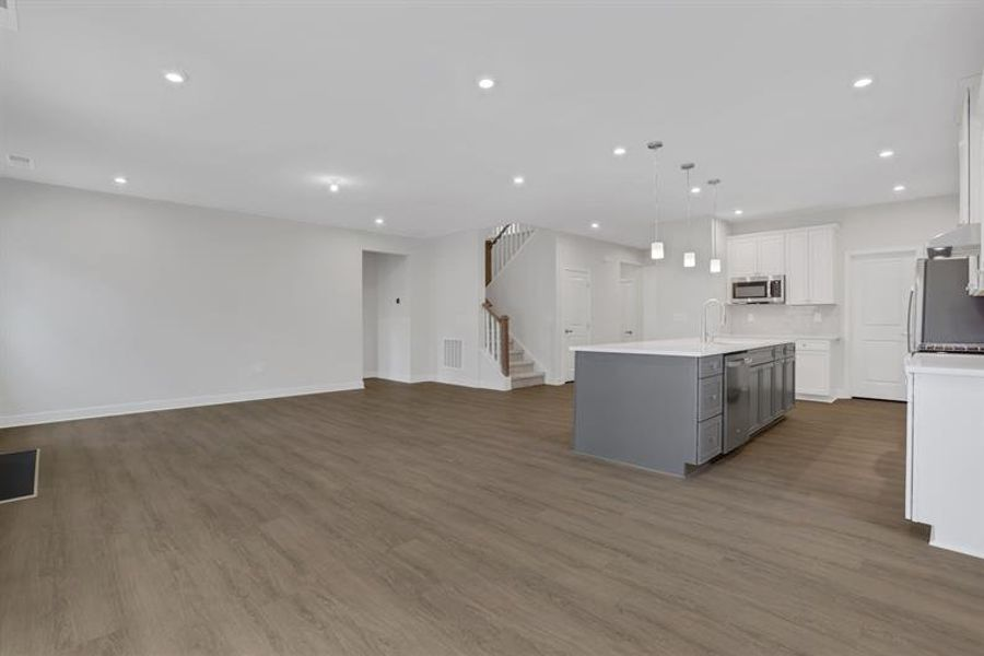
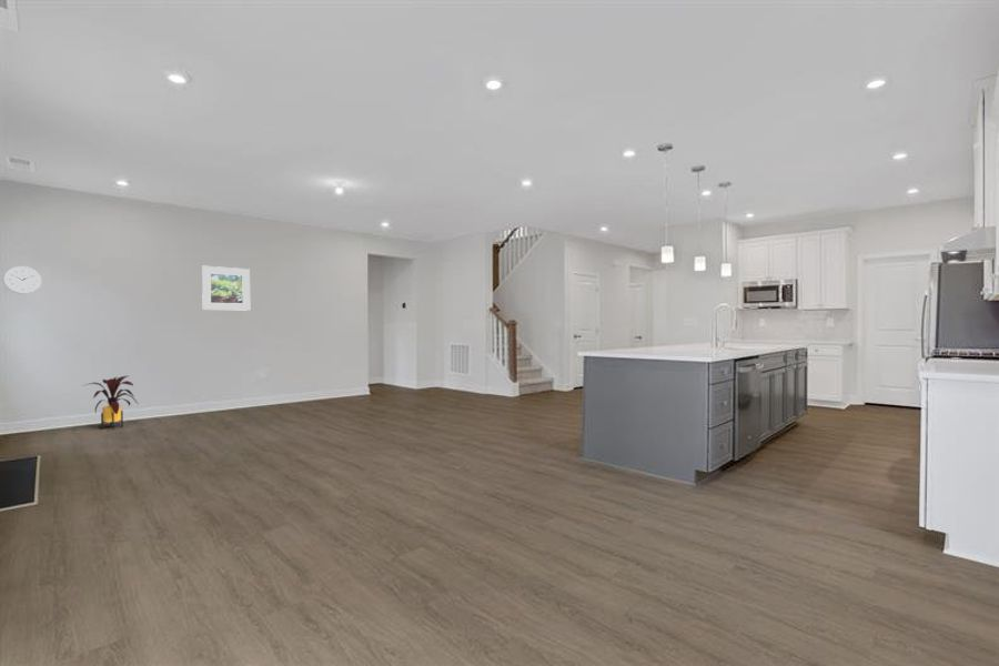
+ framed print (226, 289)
+ wall clock (22, 280)
+ house plant (110, 402)
